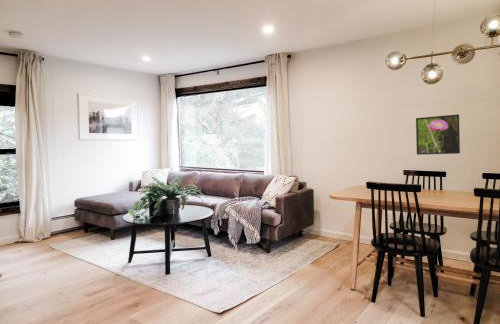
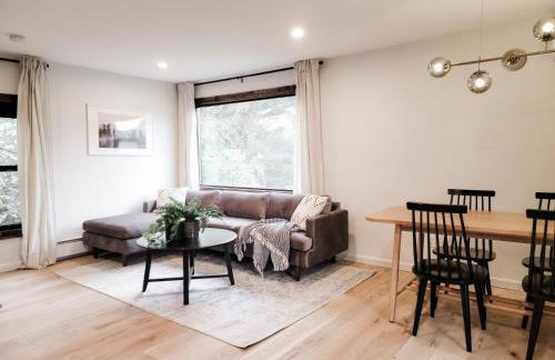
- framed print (437, 135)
